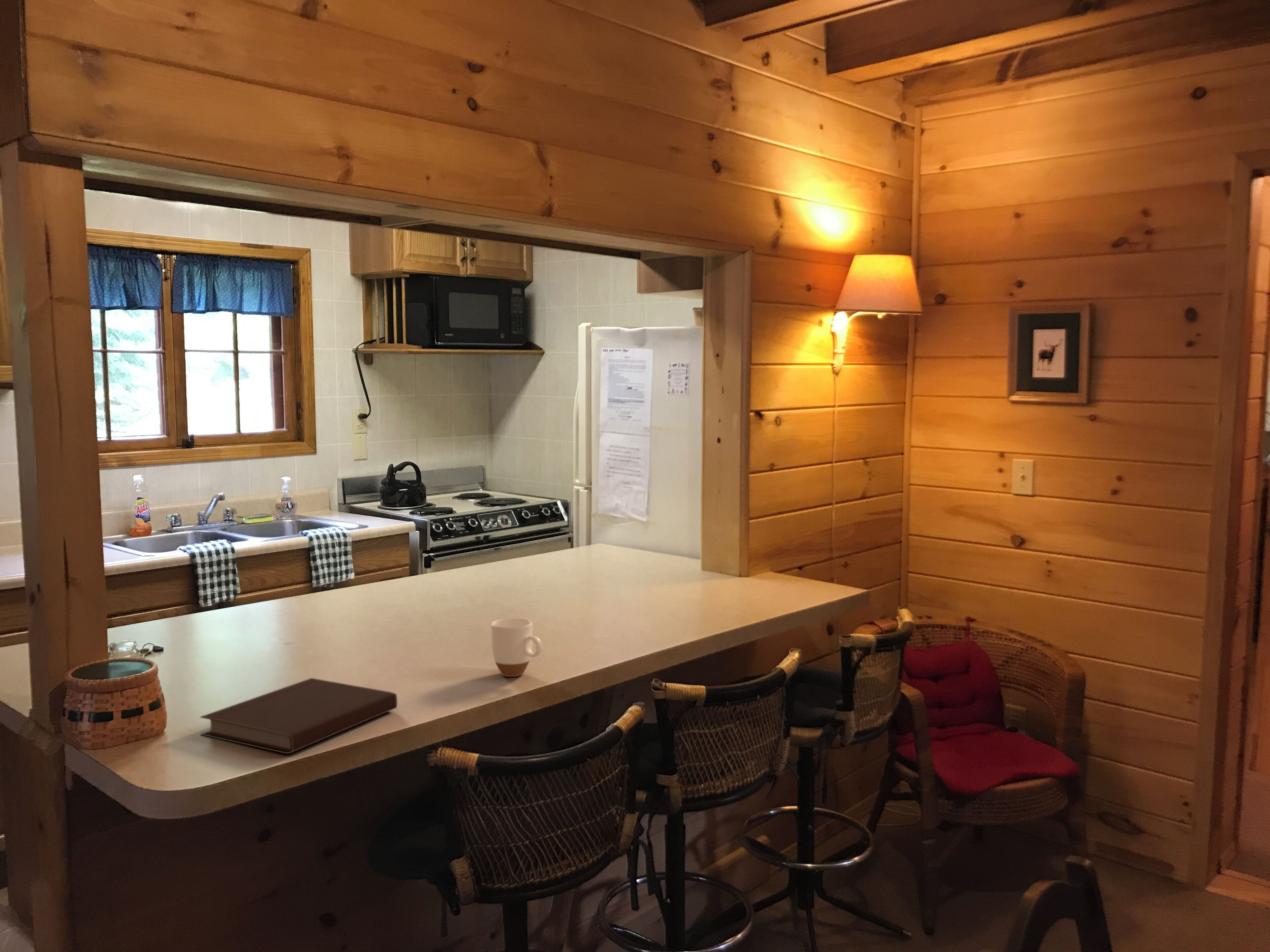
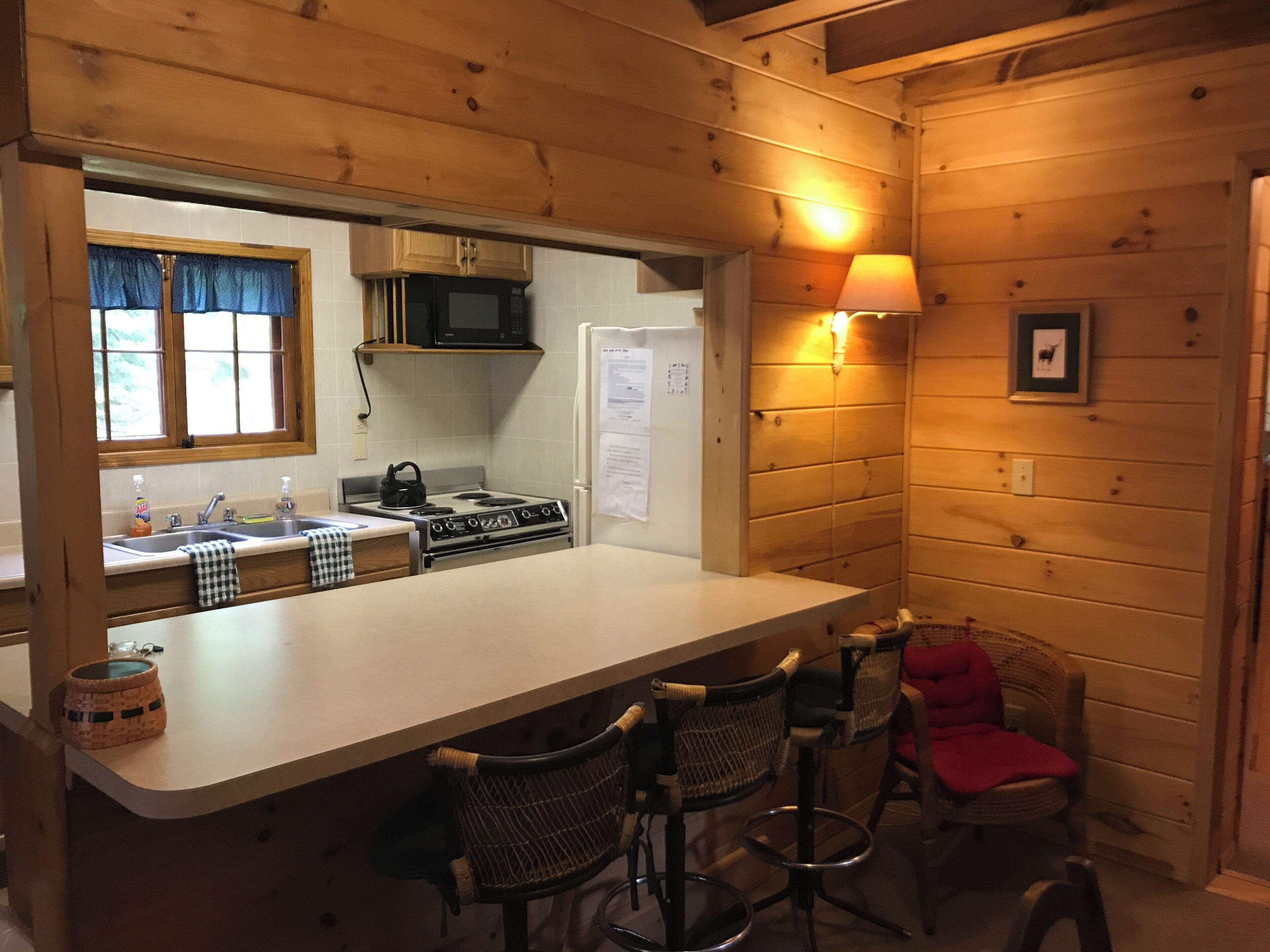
- mug (519, 650)
- notebook (302, 713)
